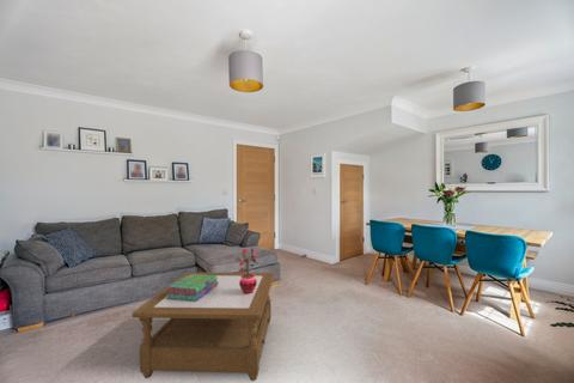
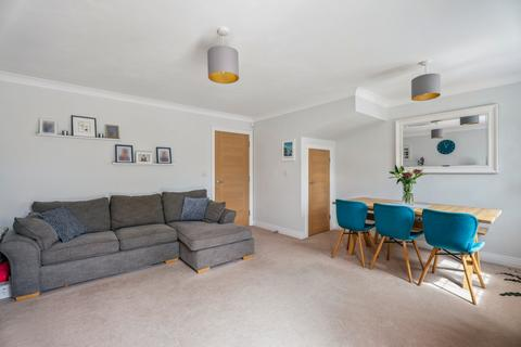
- potted plant (248, 269)
- stack of books (193, 285)
- coffee table (216, 317)
